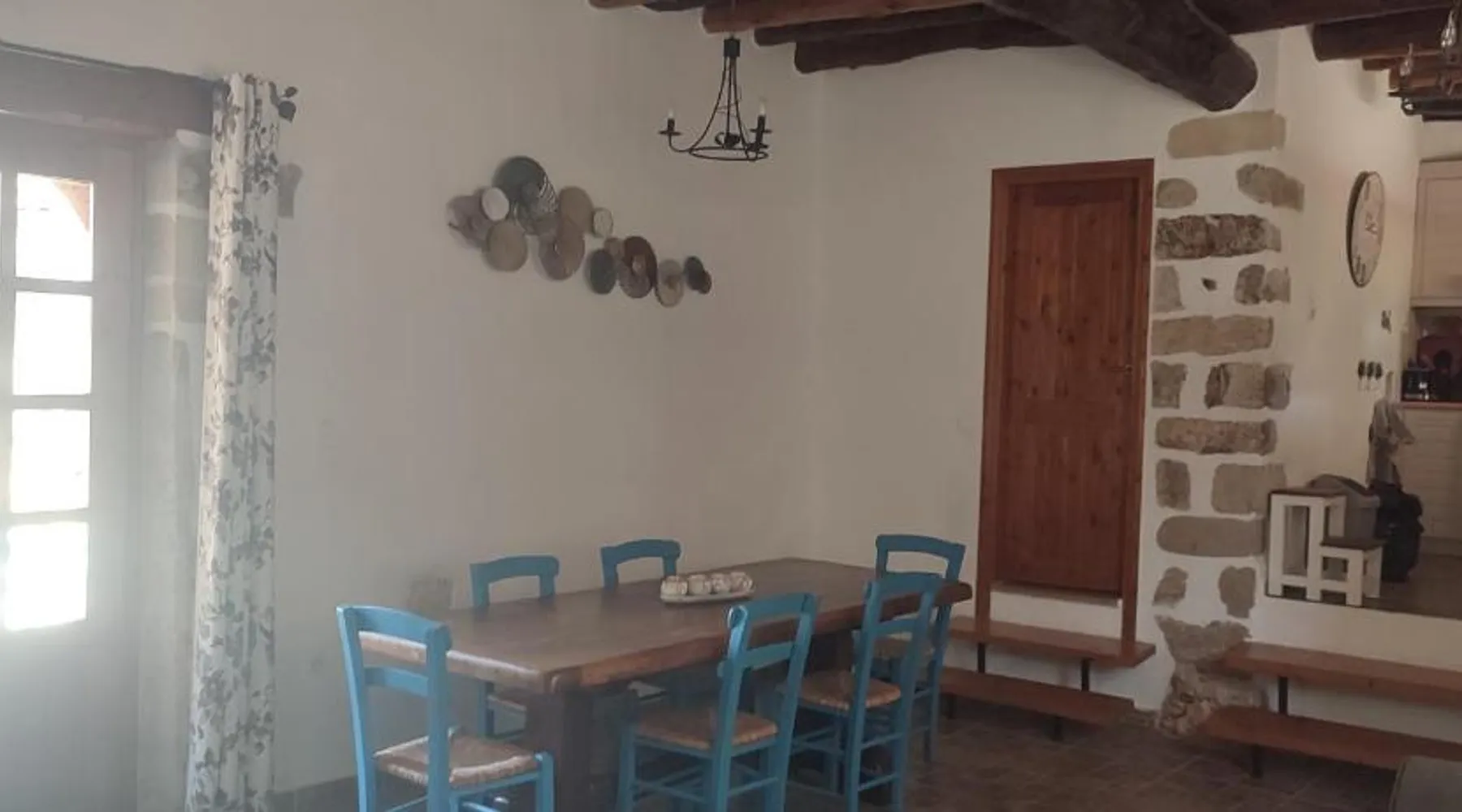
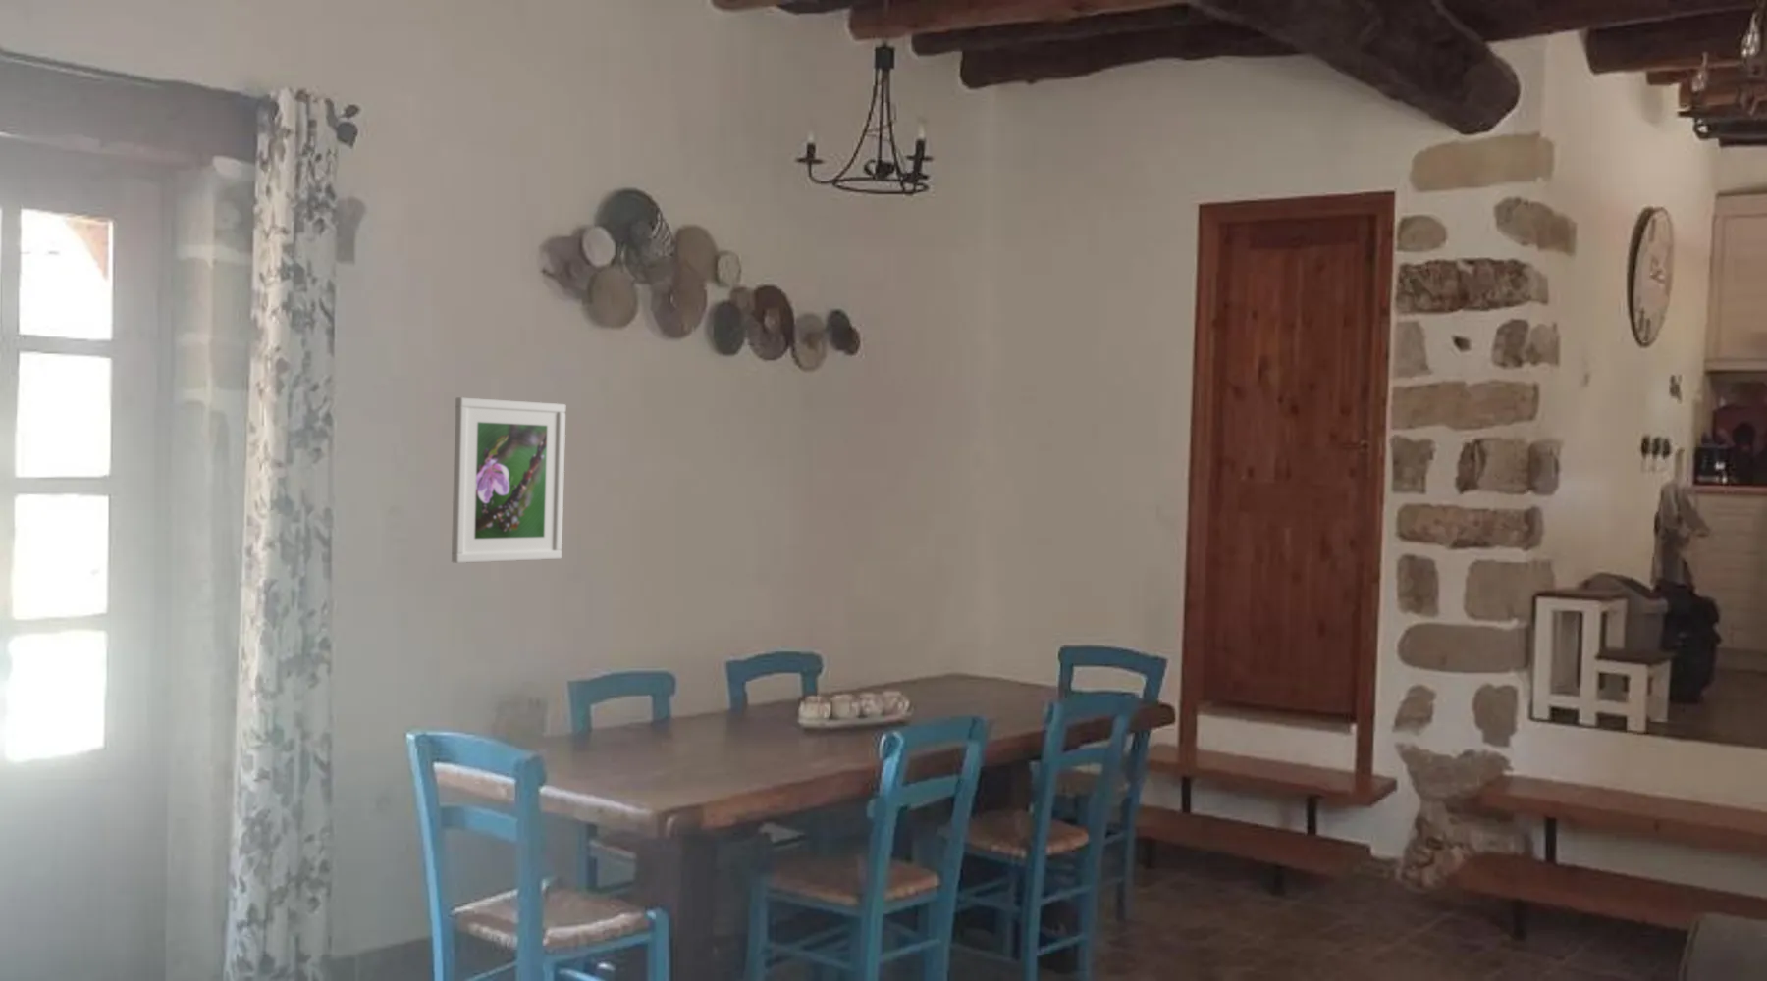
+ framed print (510, 481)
